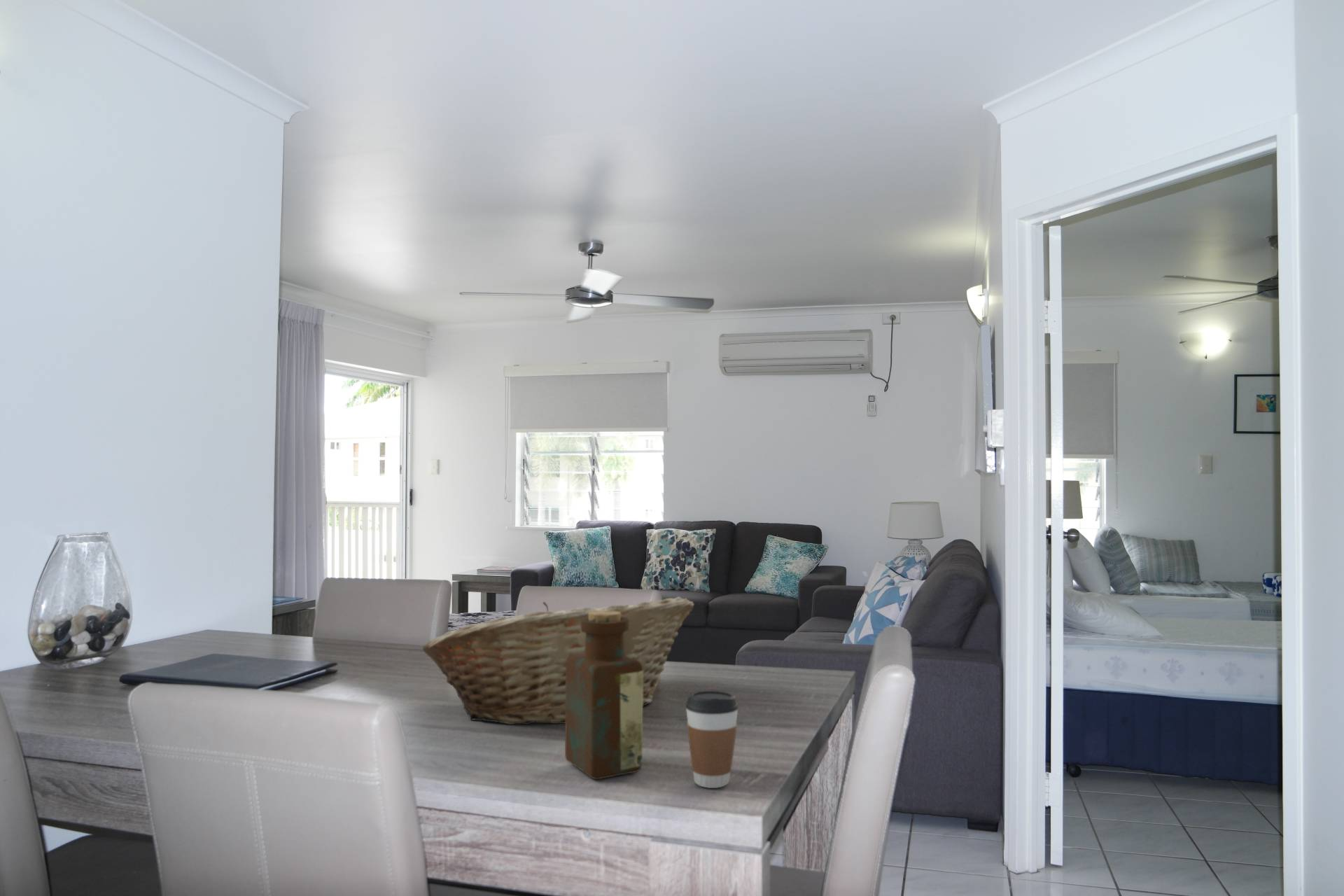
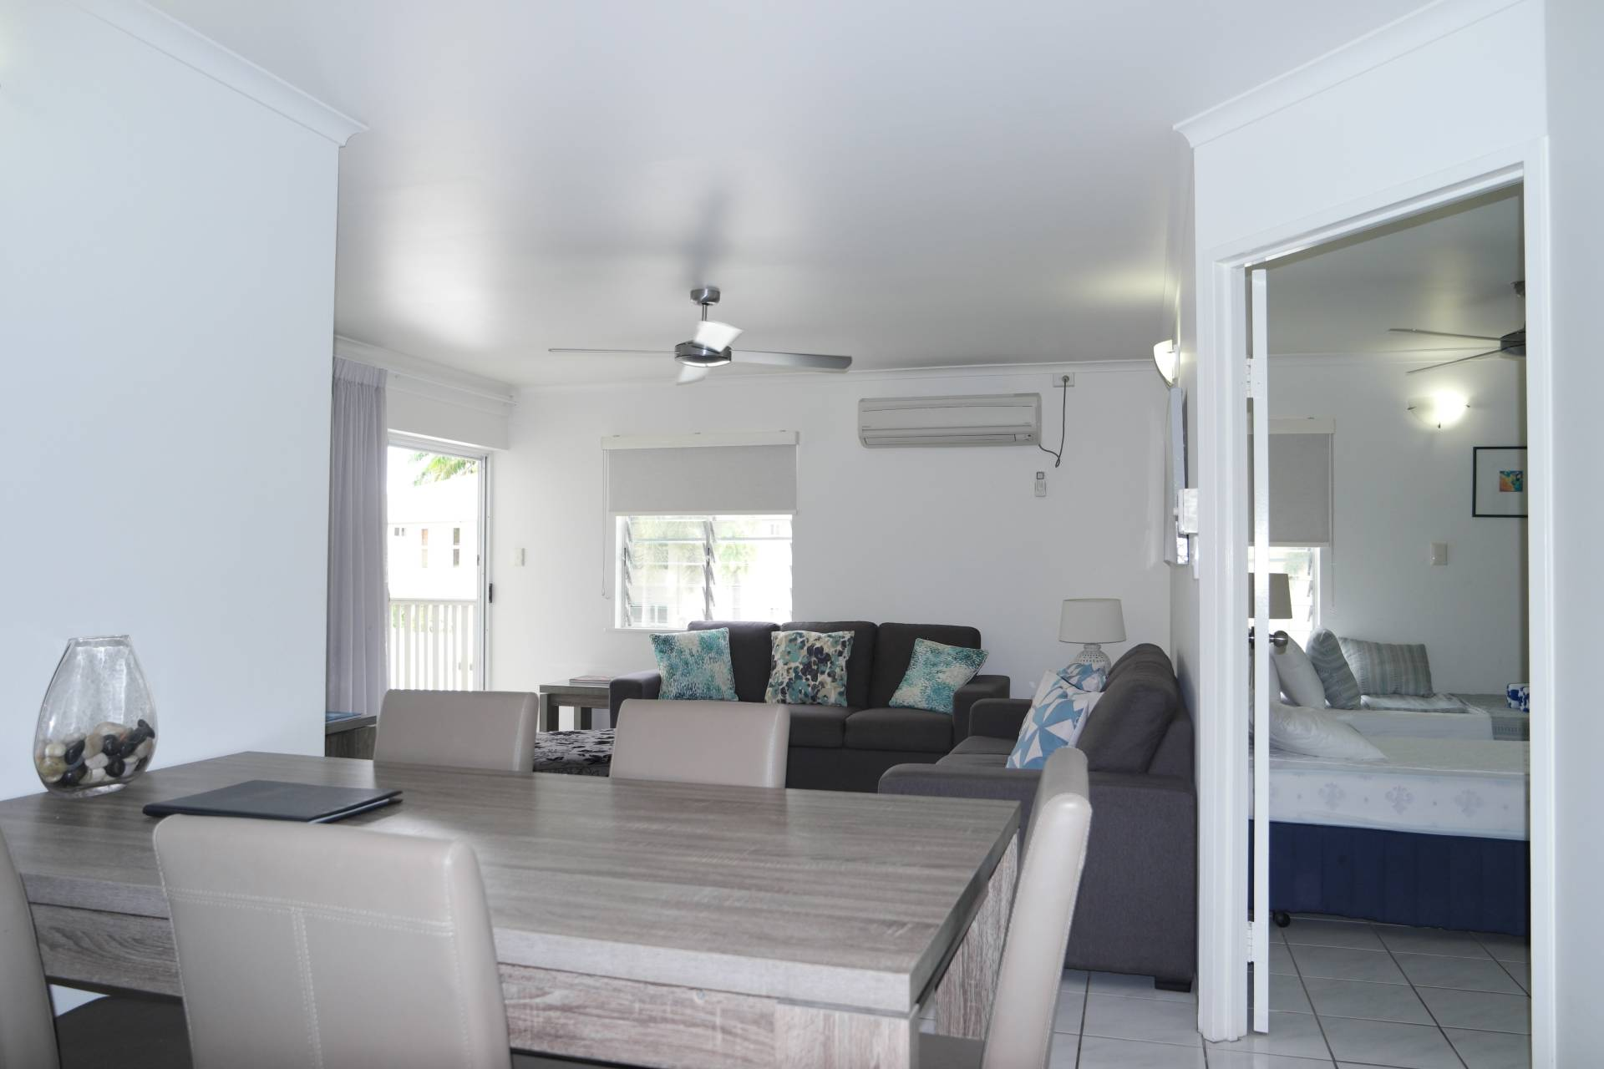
- bottle (603, 690)
- coffee cup (711, 738)
- fruit basket (564, 648)
